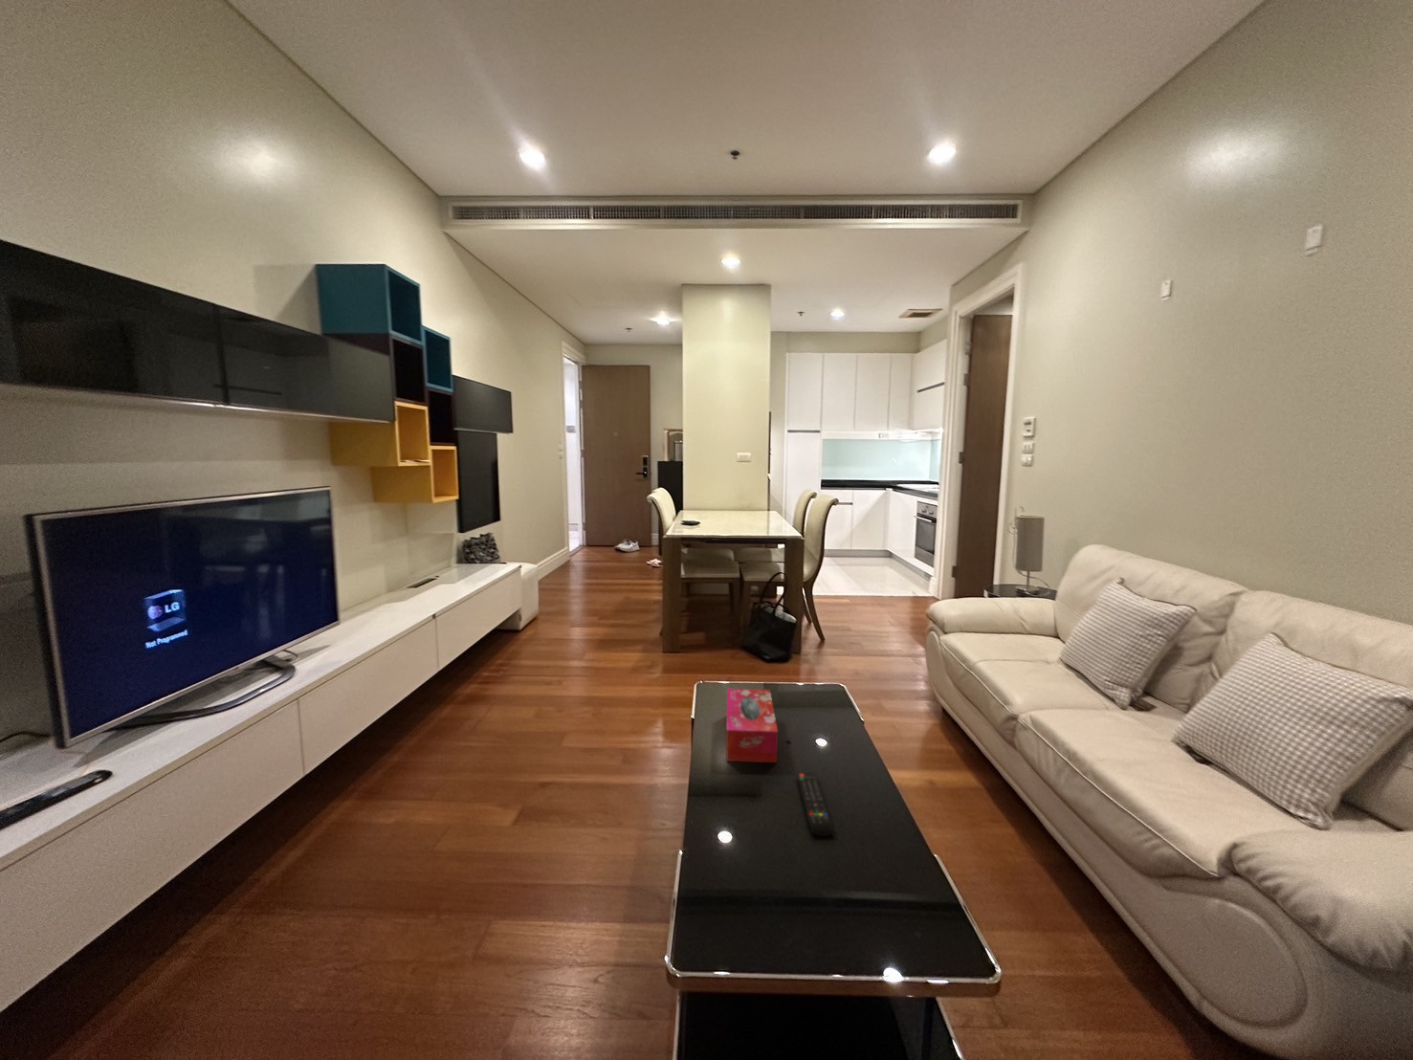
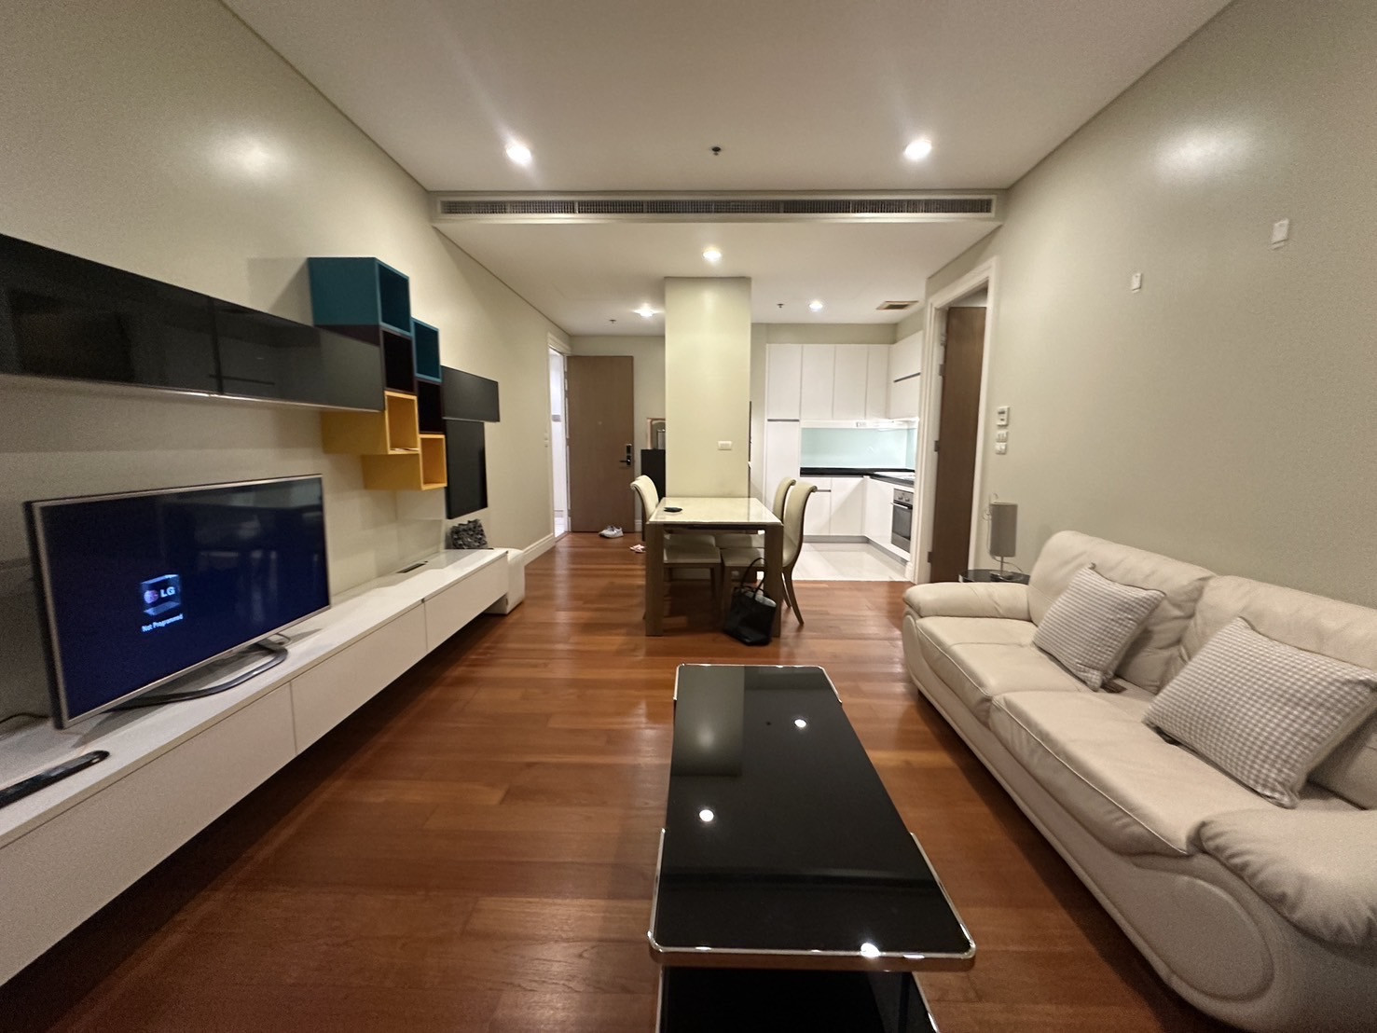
- tissue box (749, 723)
- remote control (813, 801)
